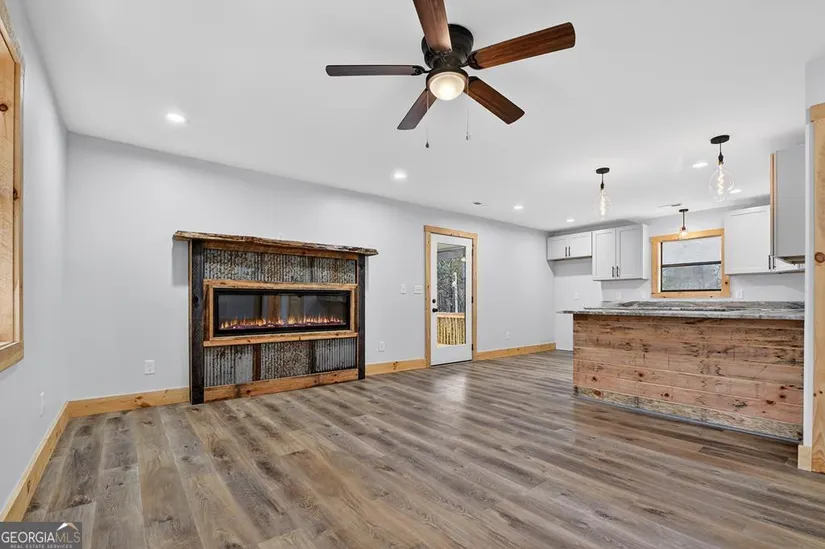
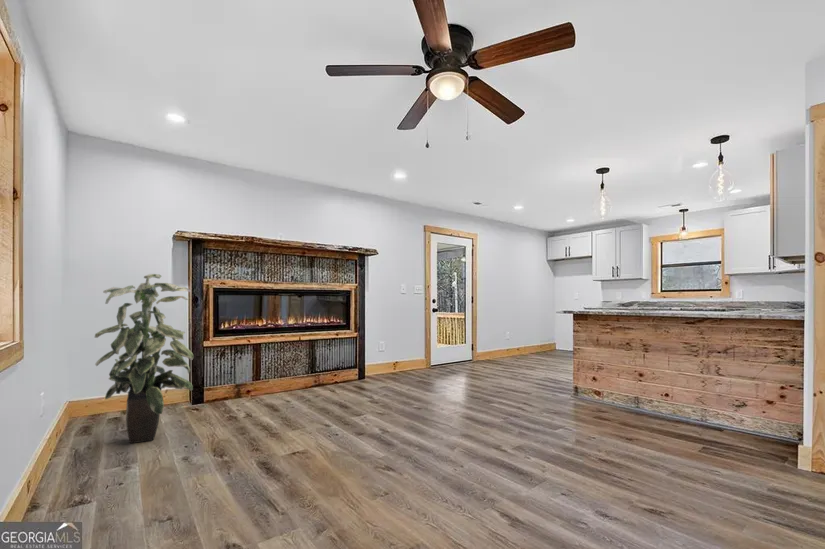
+ indoor plant (149, 357)
